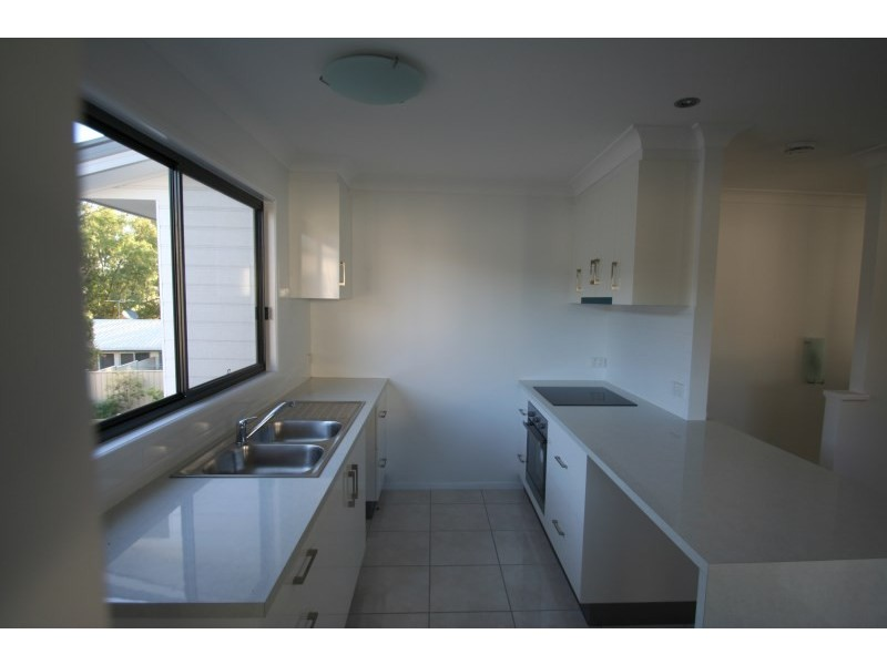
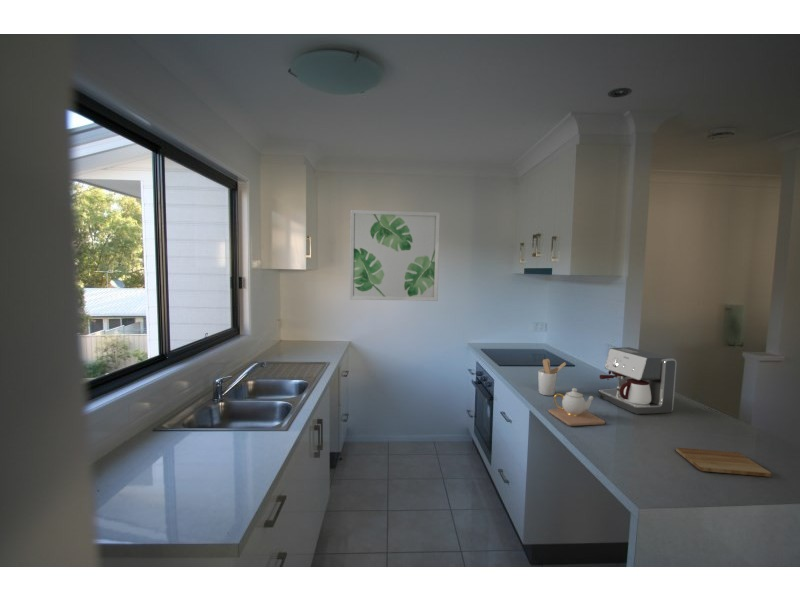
+ coffee maker (635, 378)
+ teapot (576, 403)
+ wall art (394, 256)
+ cutting board (720, 461)
+ utensil holder (552, 377)
